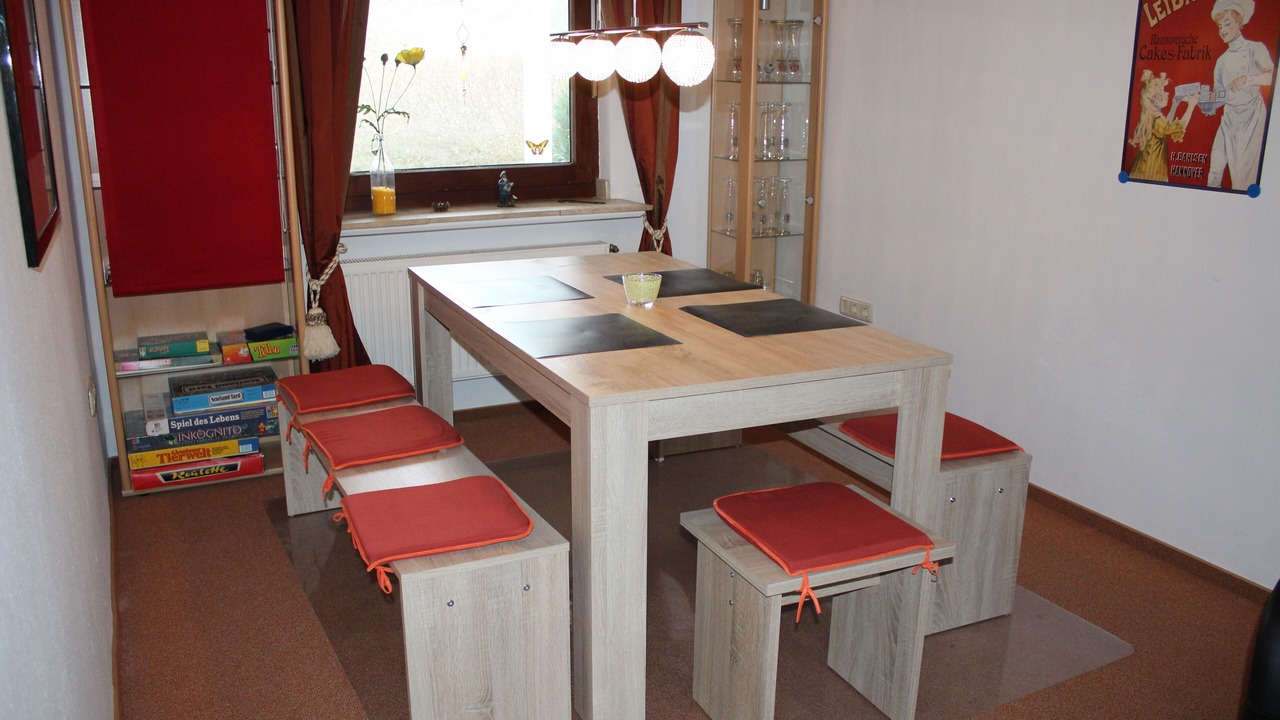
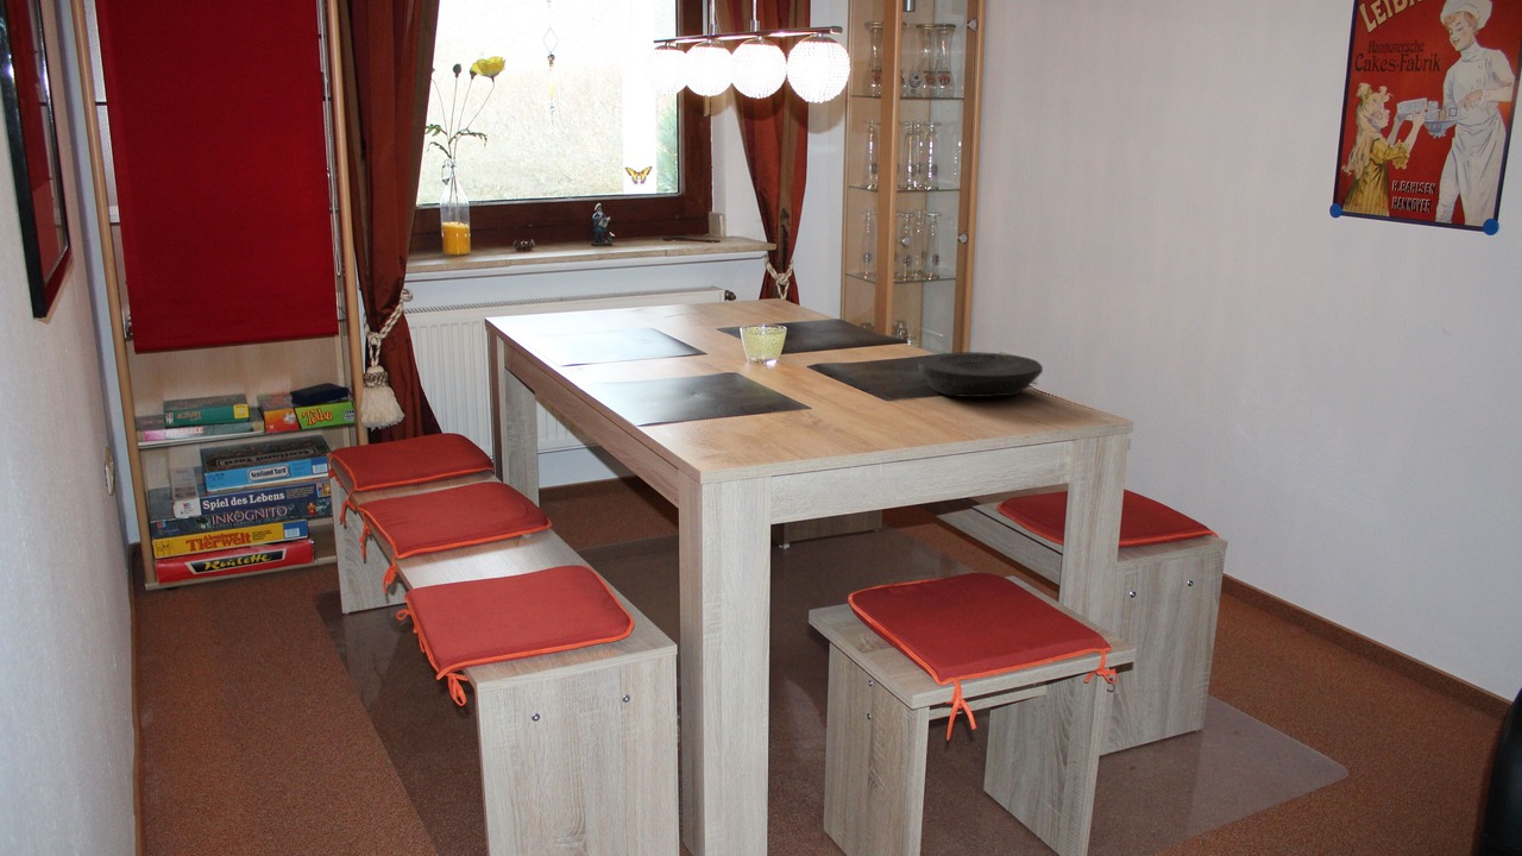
+ plate (980, 377)
